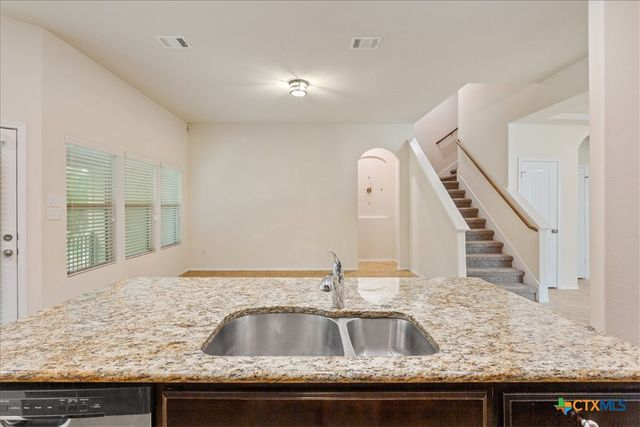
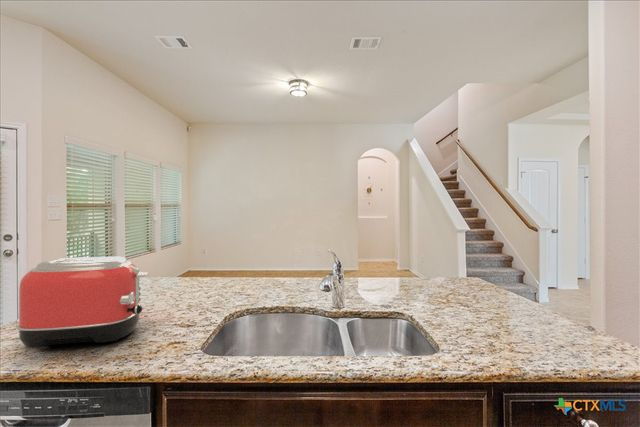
+ toaster (89, 297)
